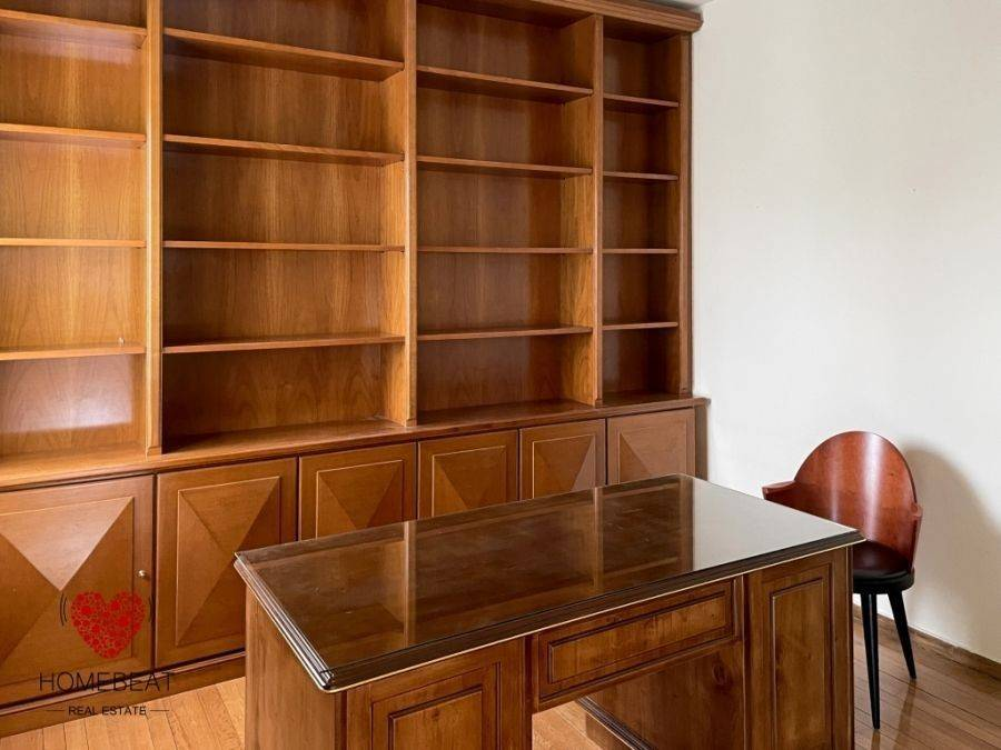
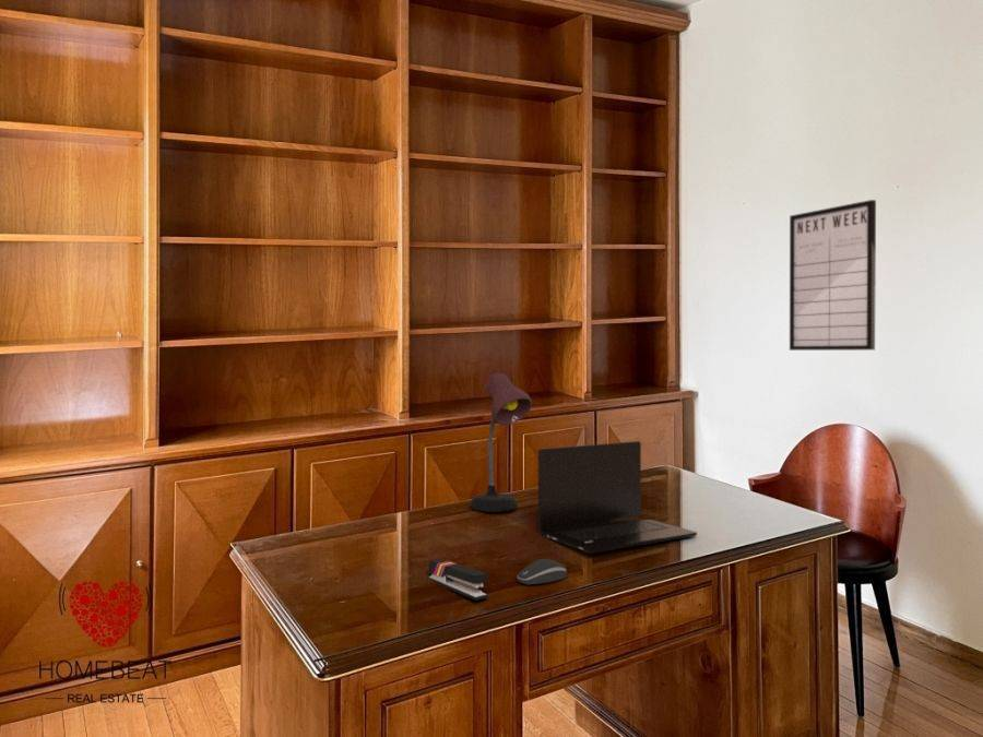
+ writing board (830, 278)
+ laptop (617, 492)
+ desk lamp (492, 441)
+ computer mouse (542, 570)
+ stapler (457, 575)
